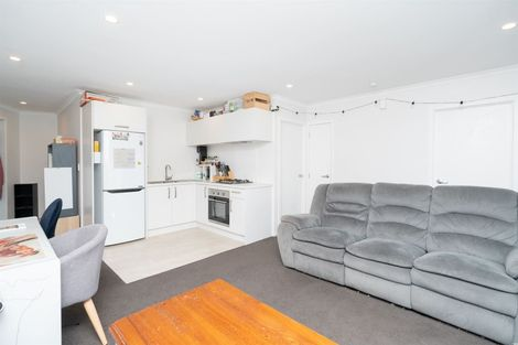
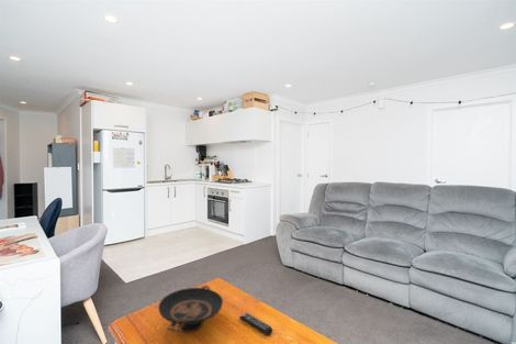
+ decorative bowl (191, 313)
+ remote control (255, 323)
